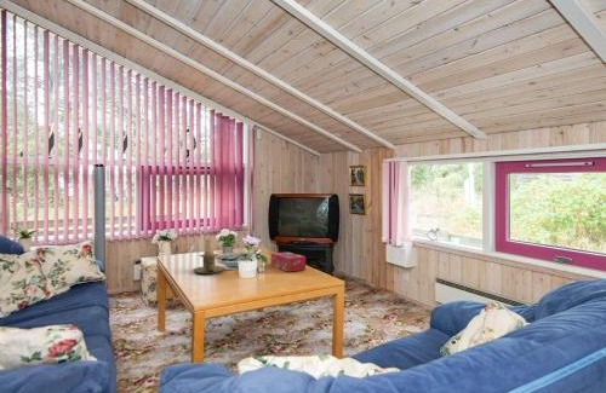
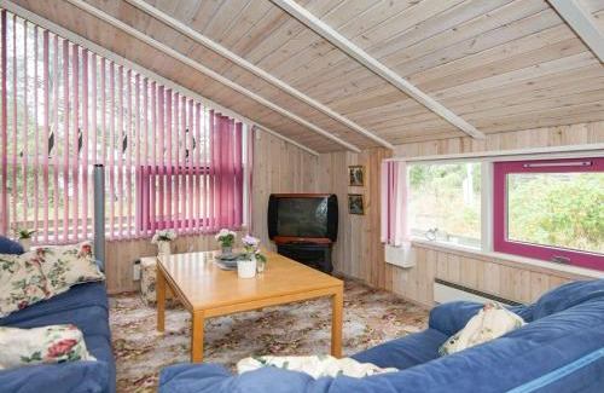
- candle holder (208, 254)
- tissue box (287, 261)
